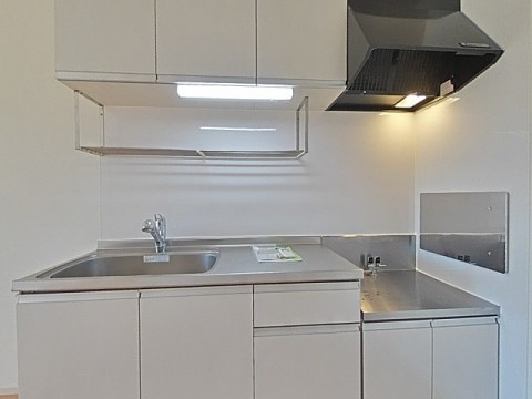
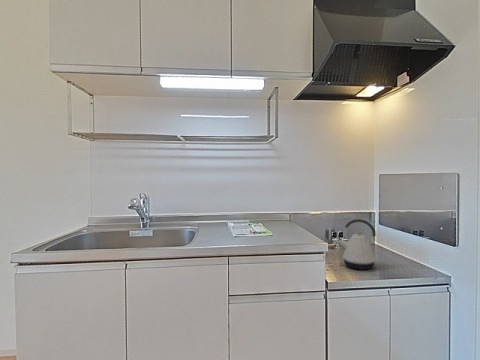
+ kettle (357, 242)
